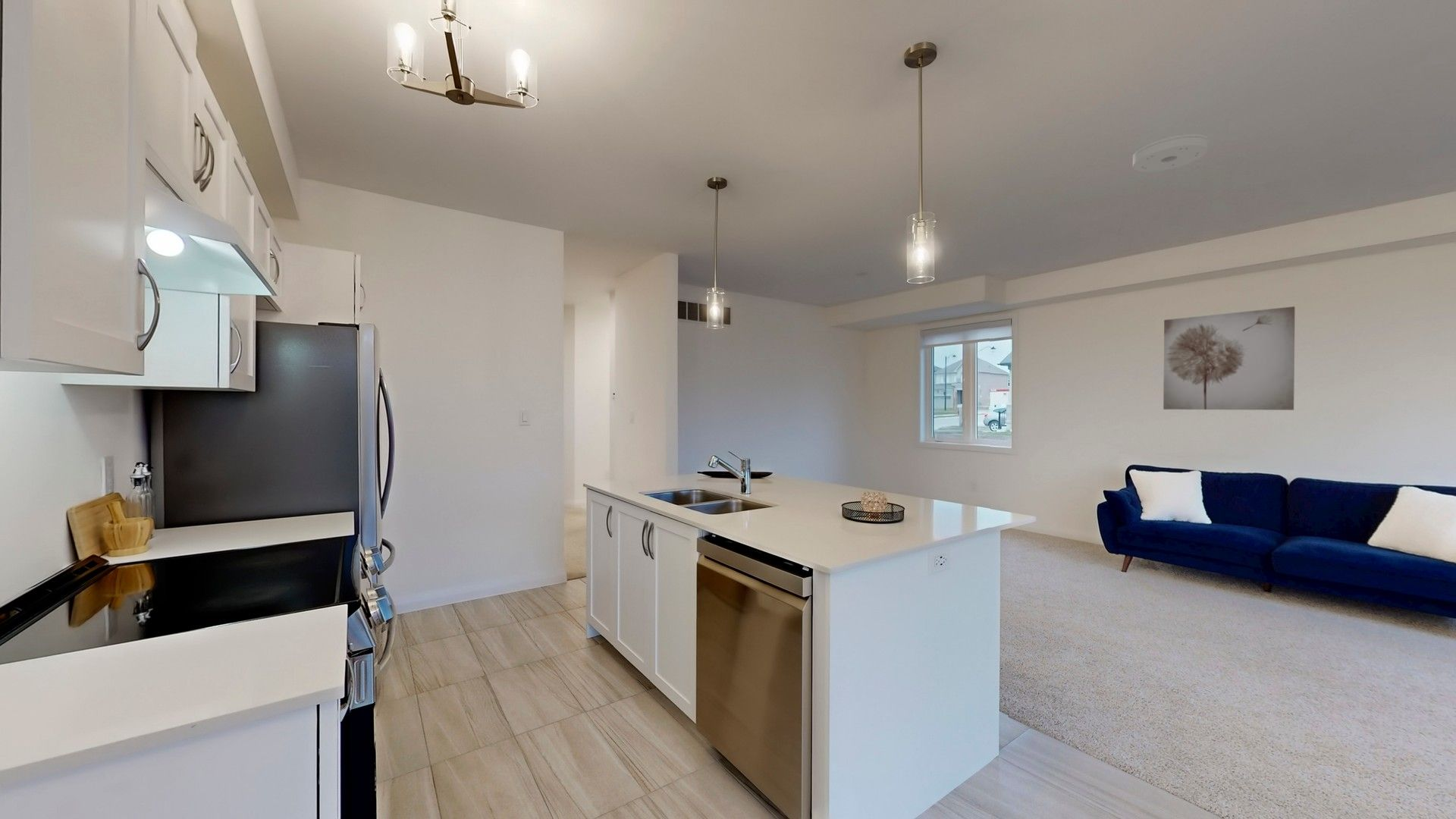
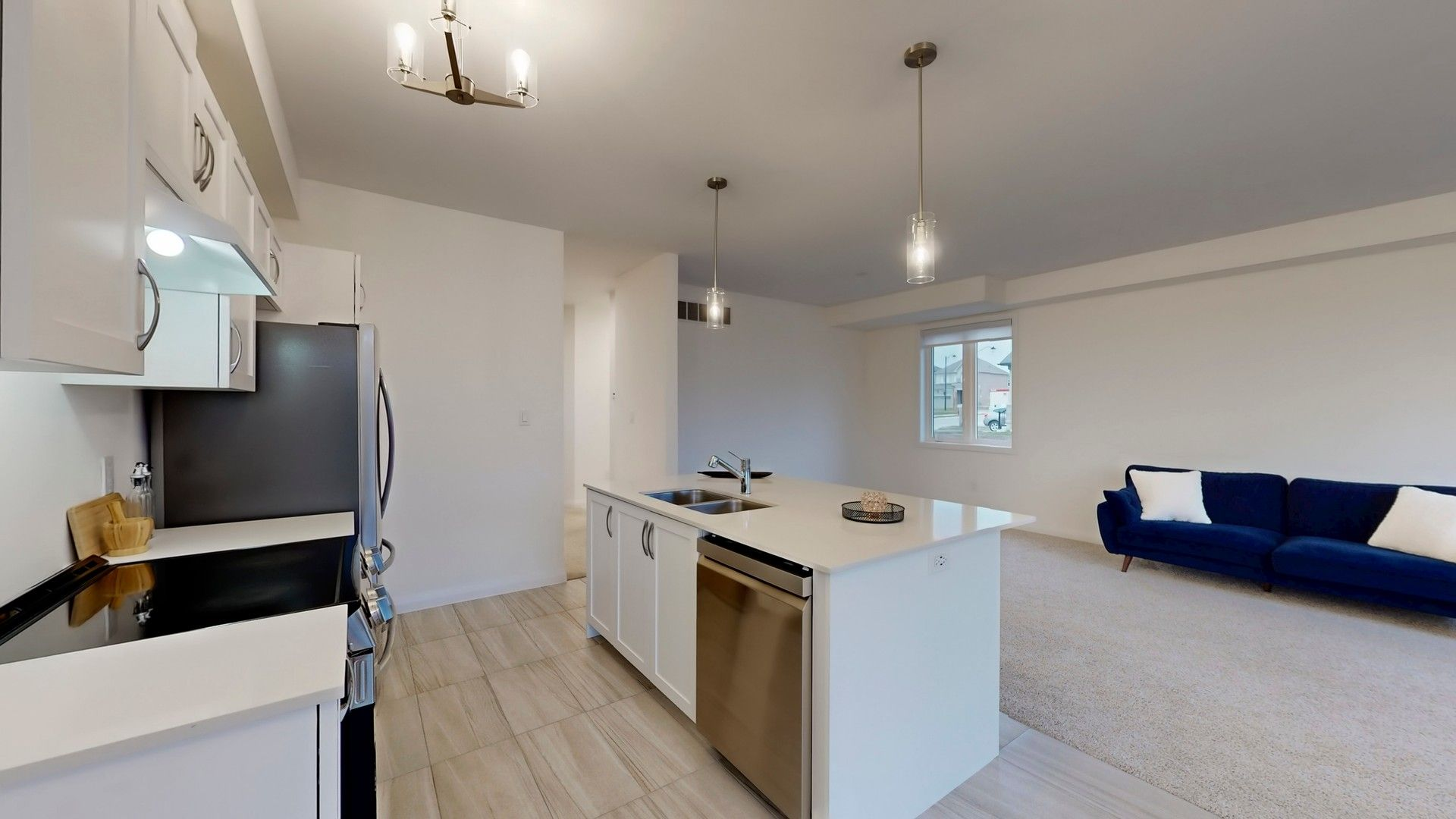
- wall art (1224, 362)
- smoke detector (1169, 153)
